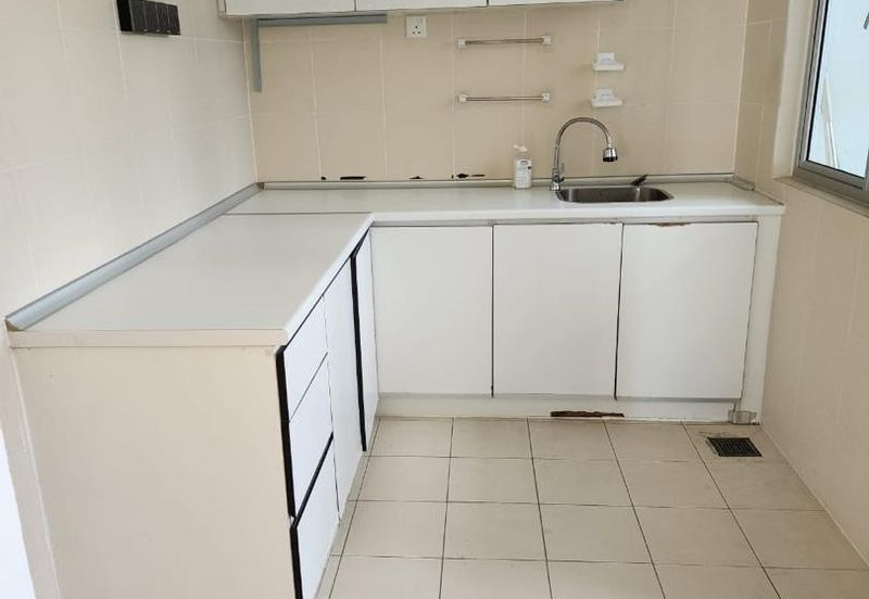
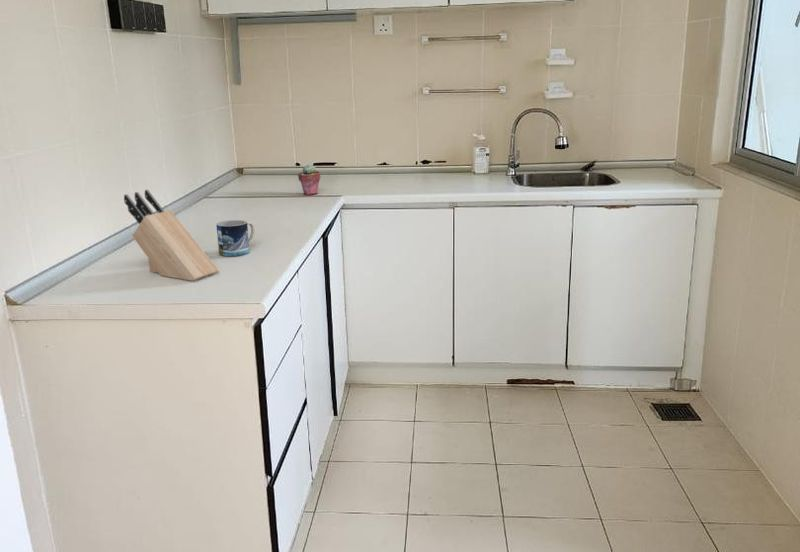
+ knife block (168, 233)
+ mug (238, 236)
+ potted succulent (309, 178)
